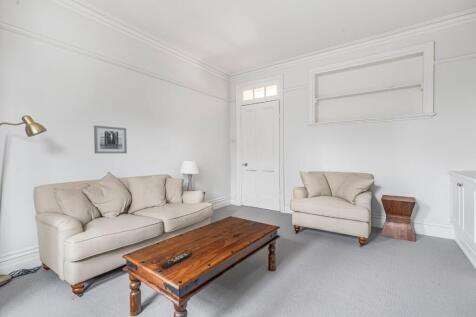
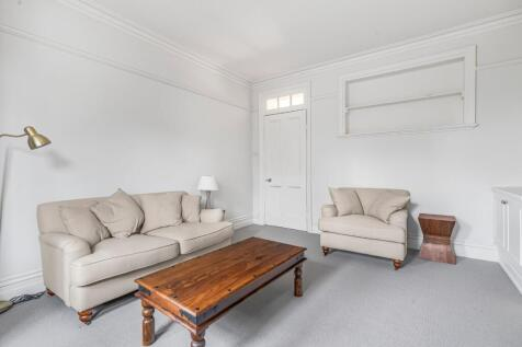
- wall art (111, 140)
- remote control (177, 259)
